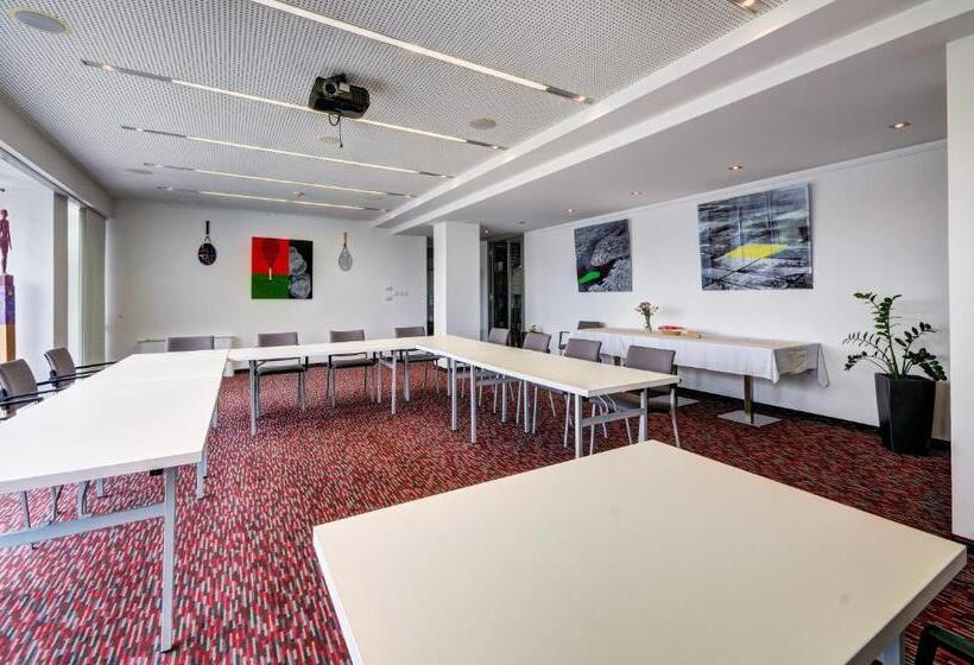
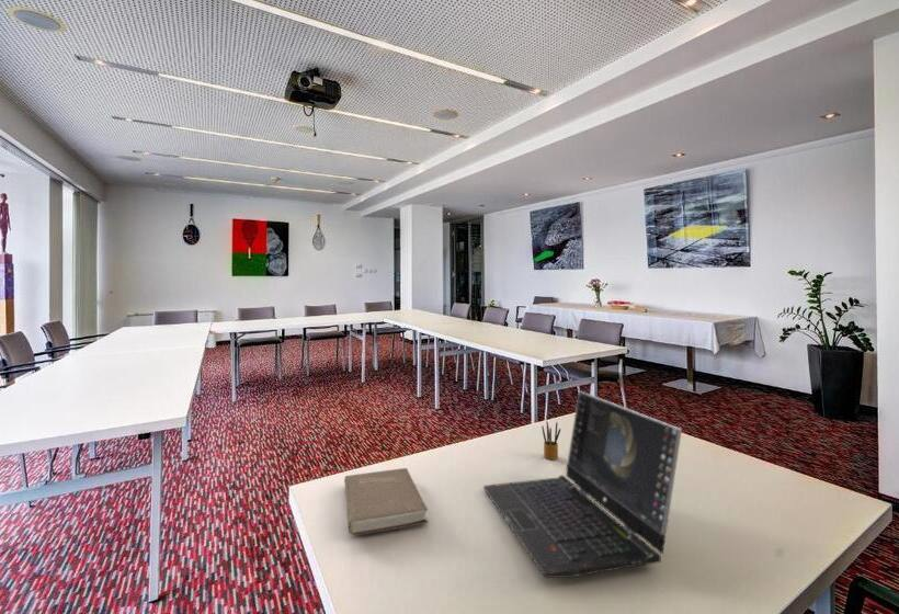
+ pencil box (550, 440)
+ laptop computer (567, 465)
+ book (382, 497)
